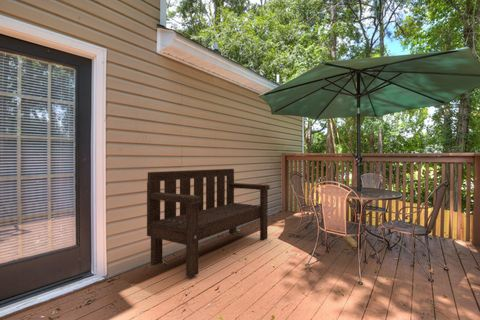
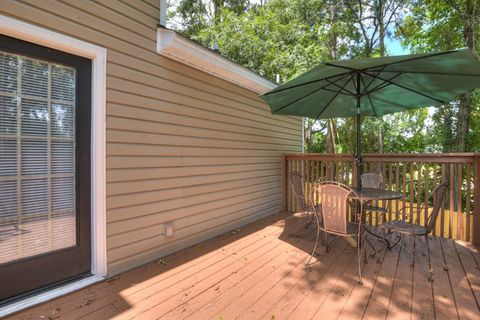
- garden bench (216, 210)
